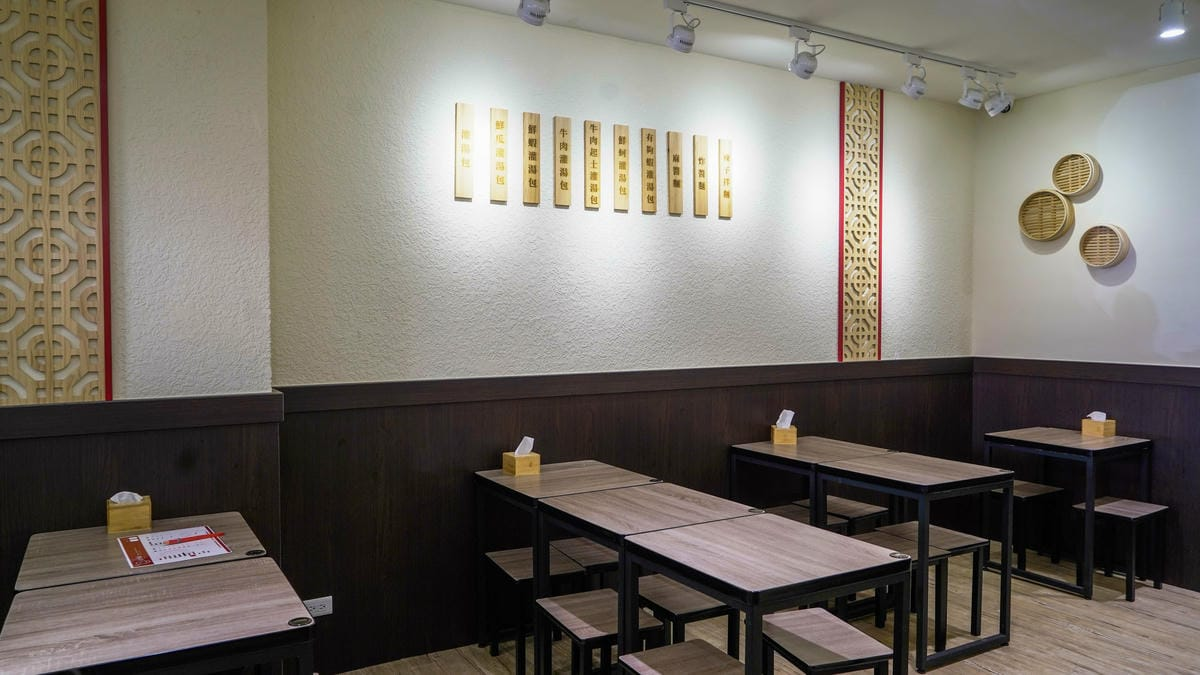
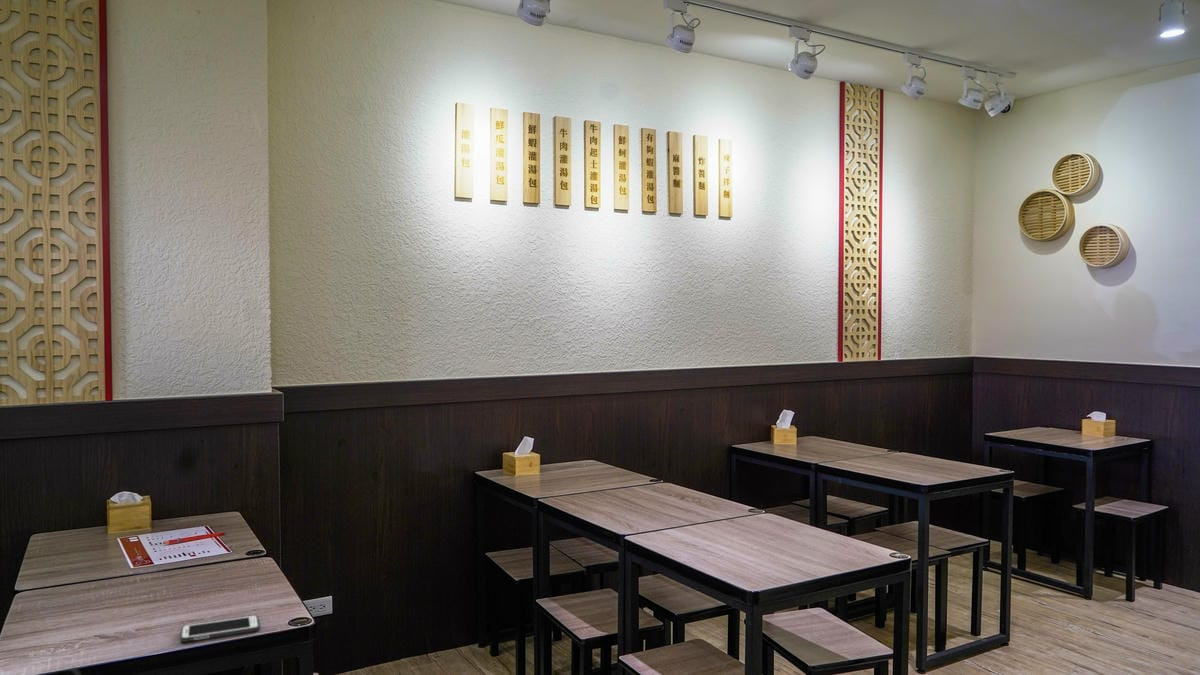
+ cell phone (220, 628)
